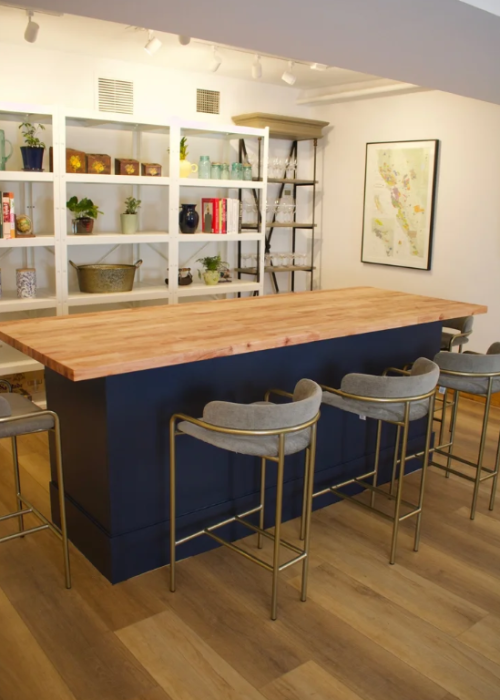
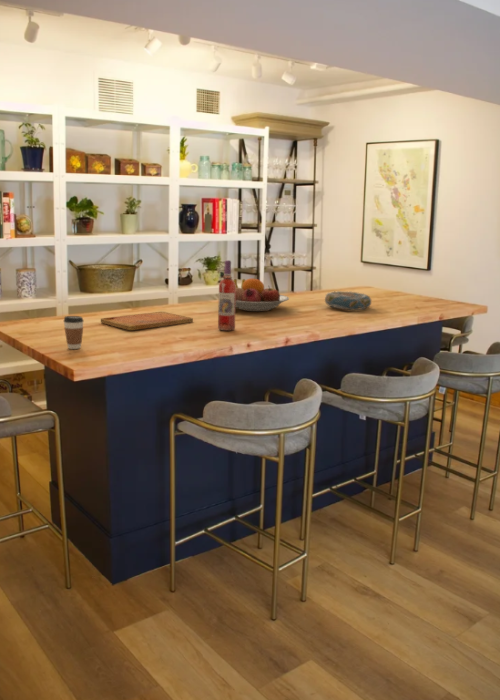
+ wine bottle (227, 295)
+ fruit bowl (254, 294)
+ coffee cup (73, 332)
+ decorative bowl (348, 300)
+ cutting board (147, 320)
